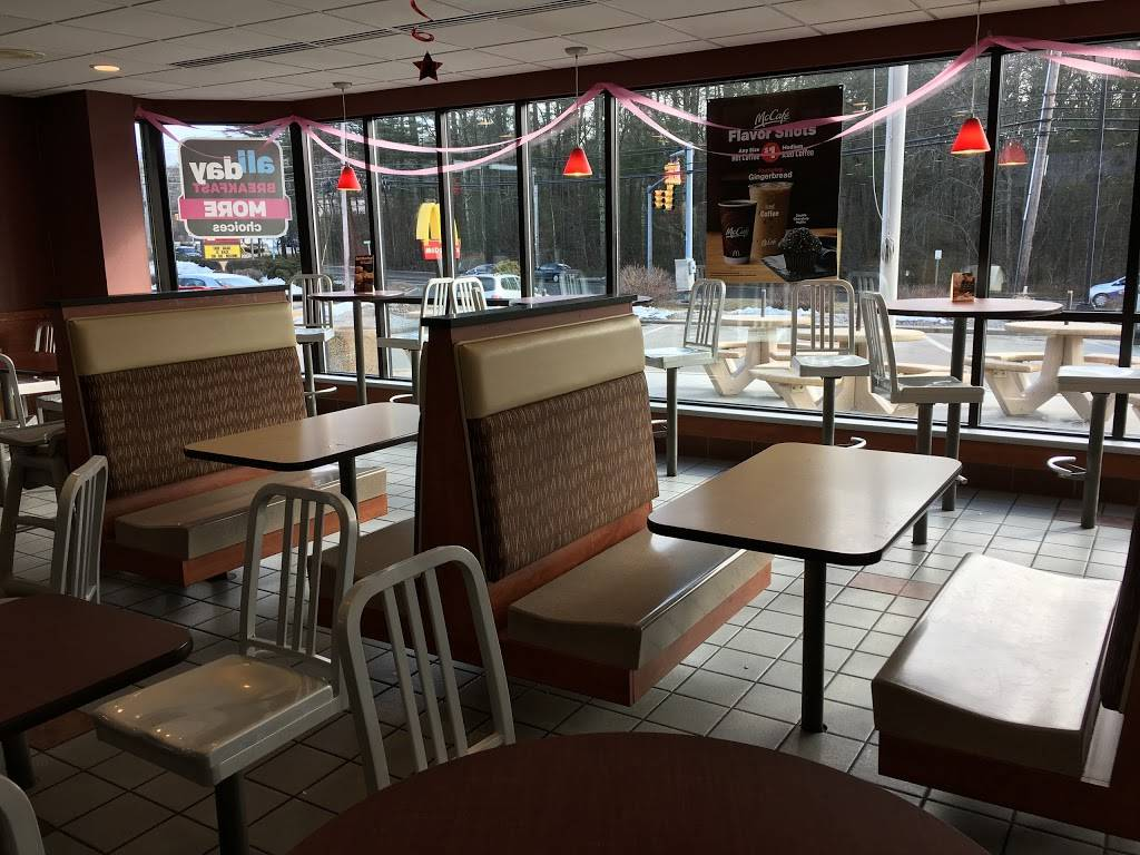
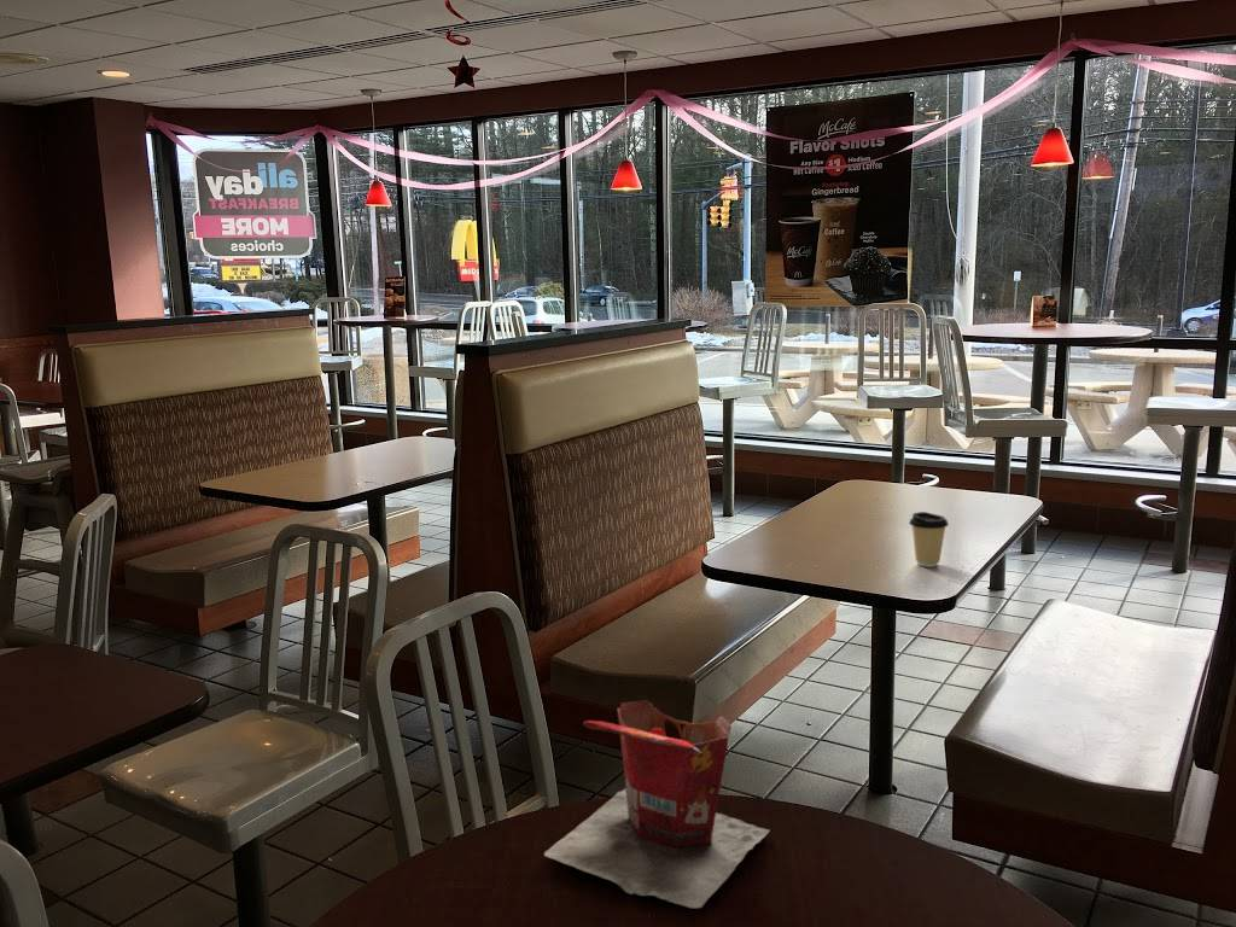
+ coffee cup (928, 540)
+ paper bag (657, 782)
